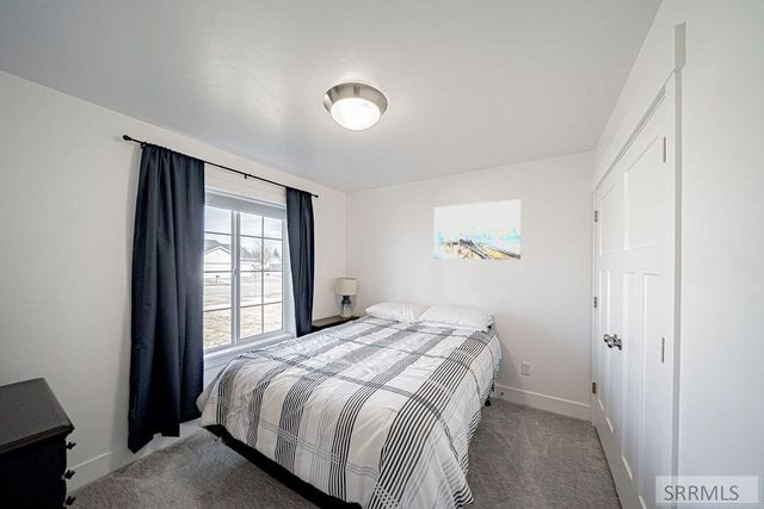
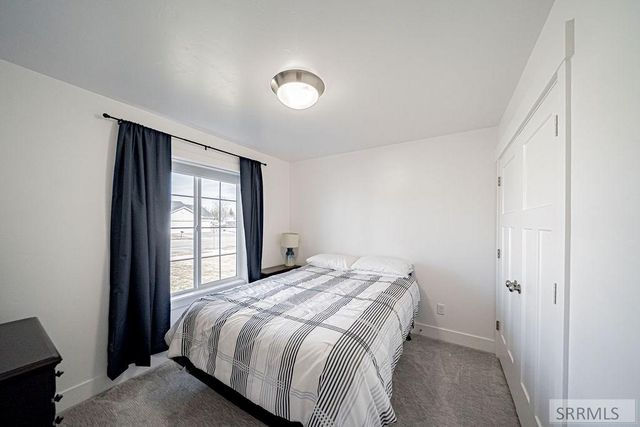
- wall art (474, 231)
